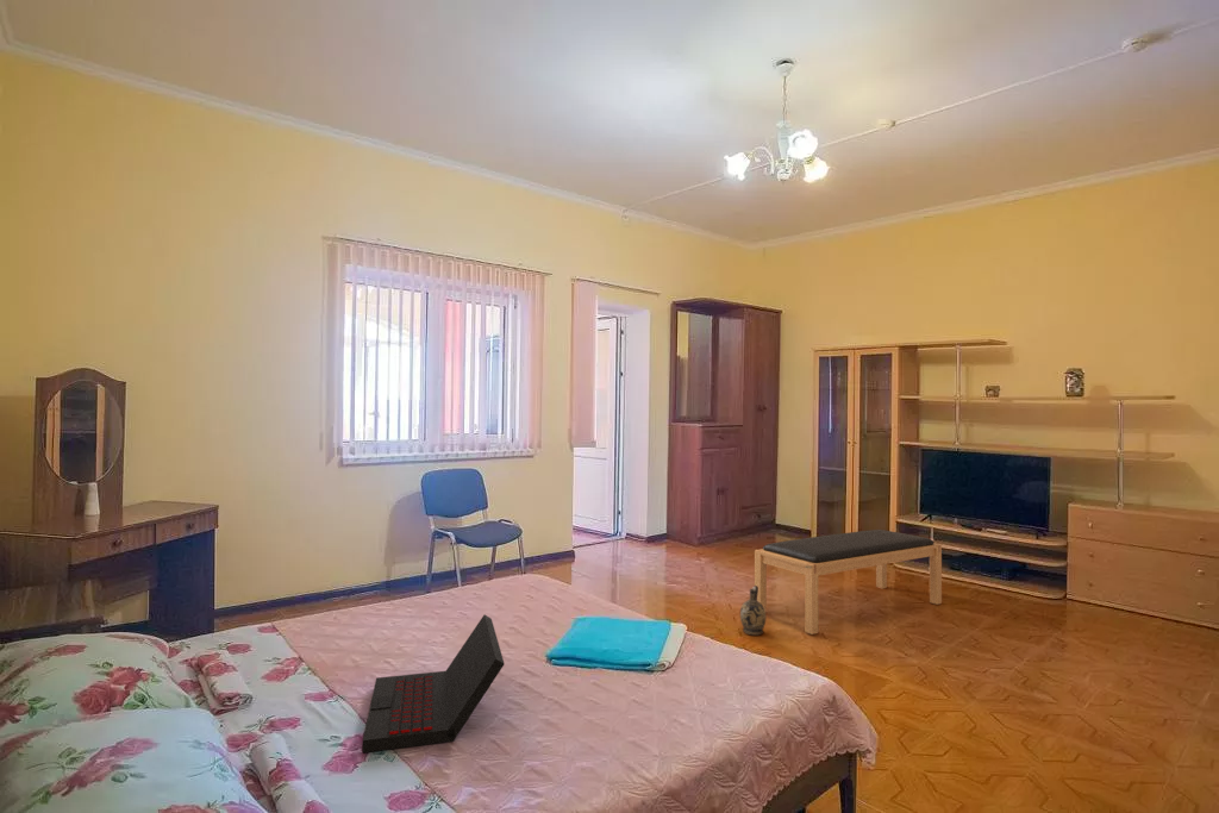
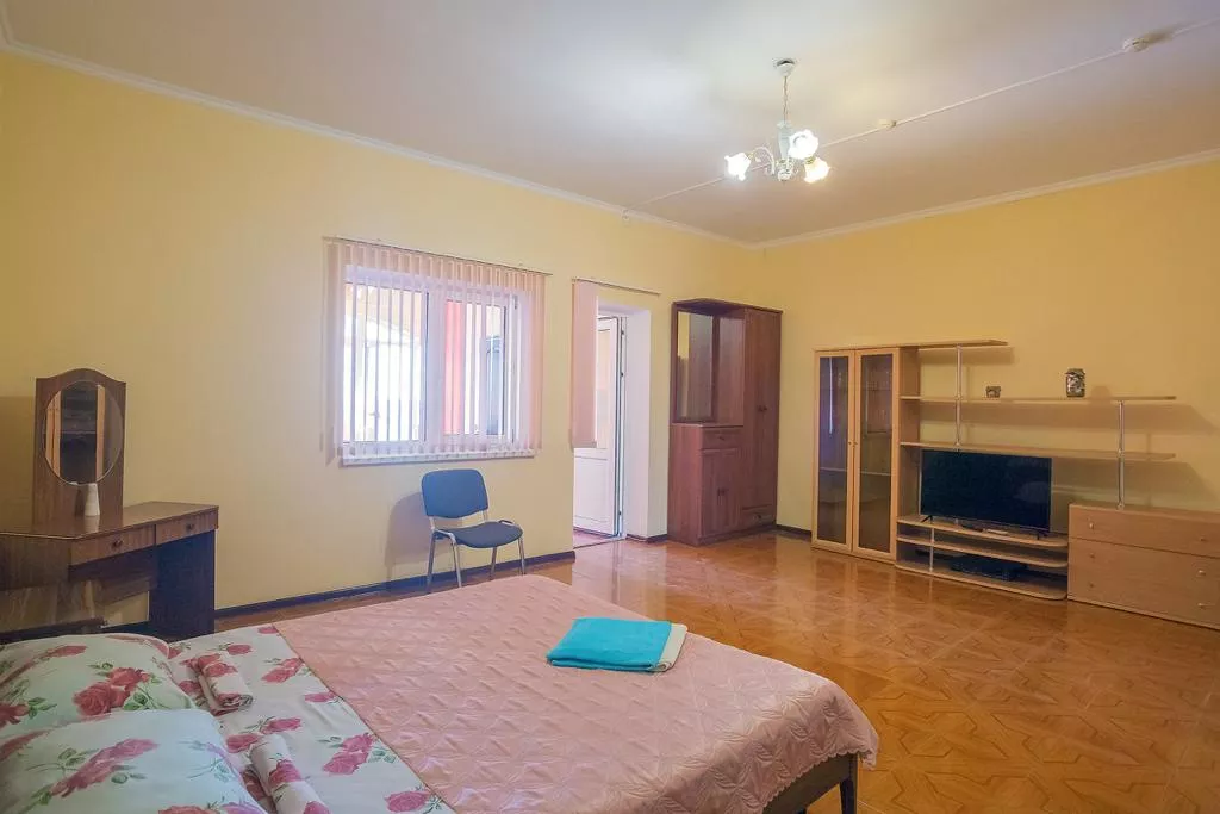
- bench (850, 569)
- laptop (435, 674)
- ceramic jug (752, 609)
